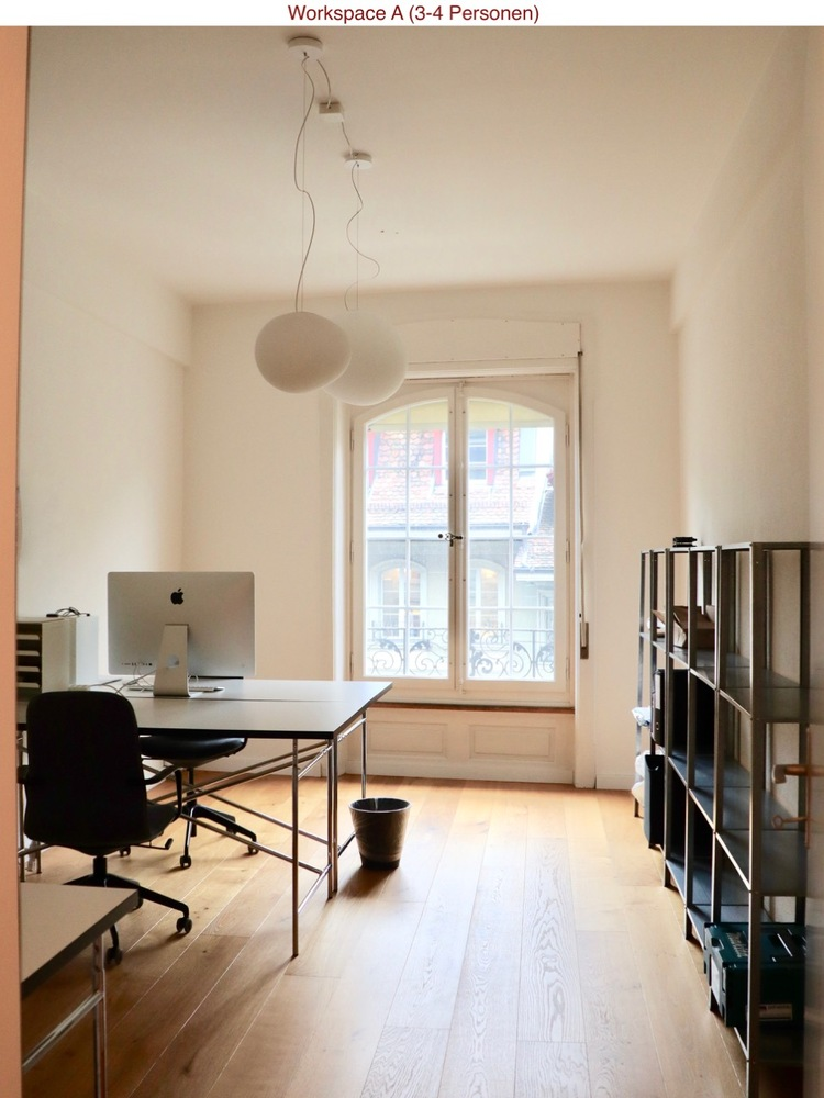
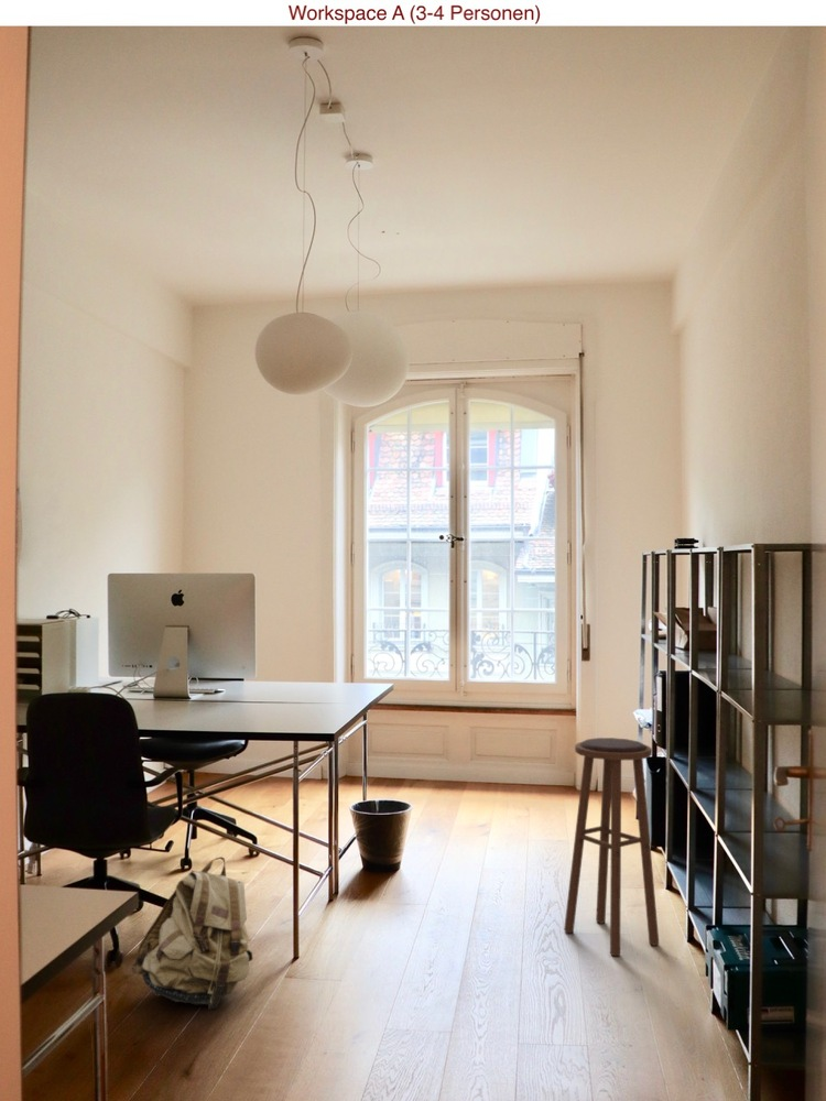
+ stool (611, 840)
+ backpack (193, 928)
